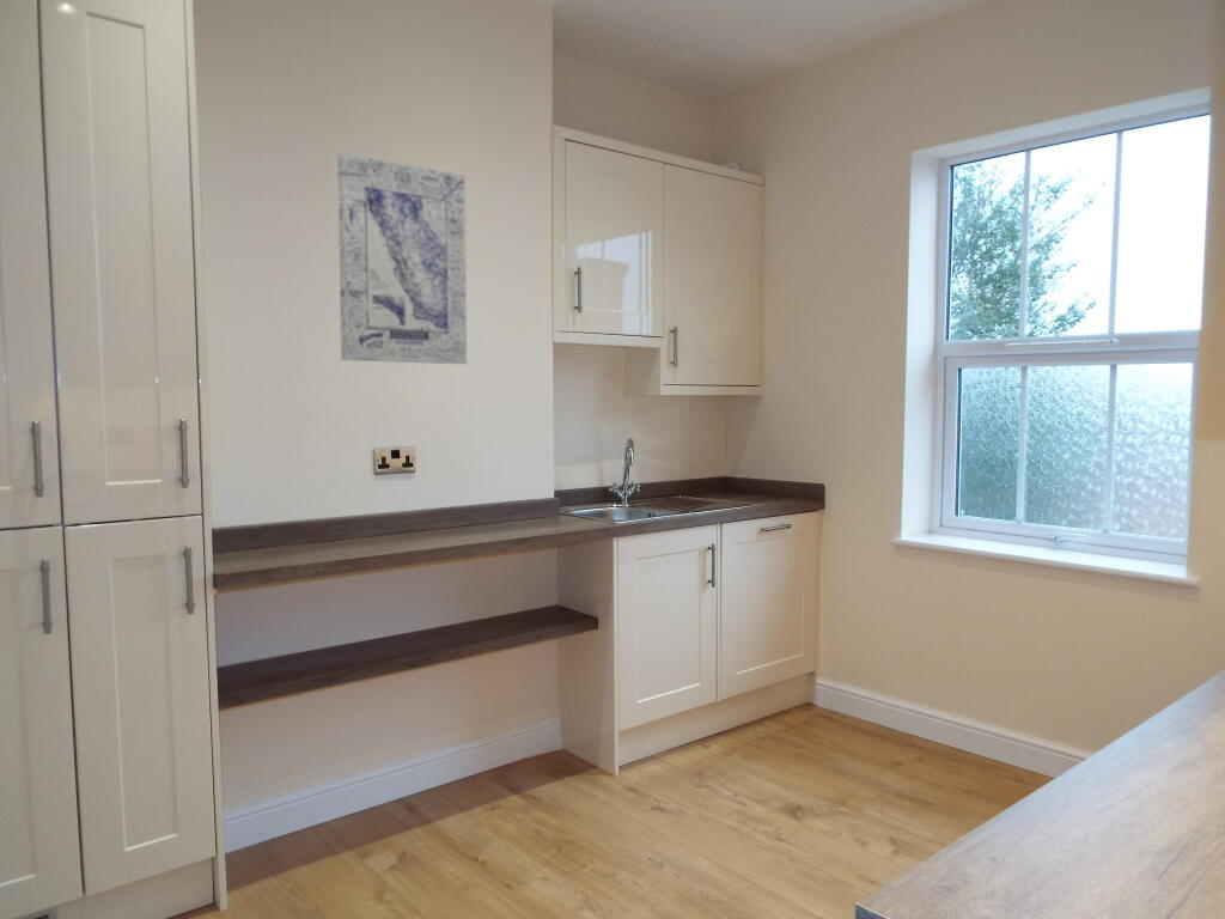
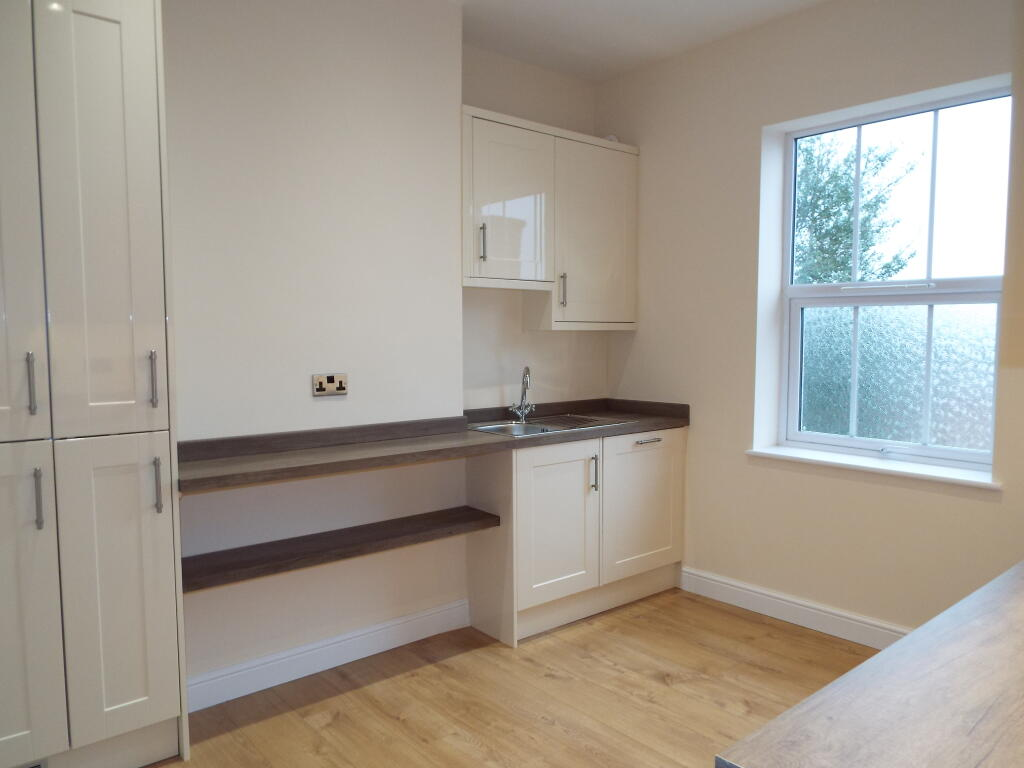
- wall art (404, 264)
